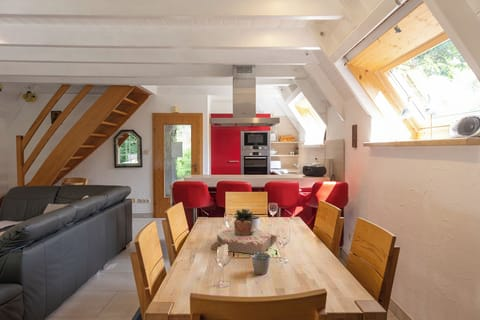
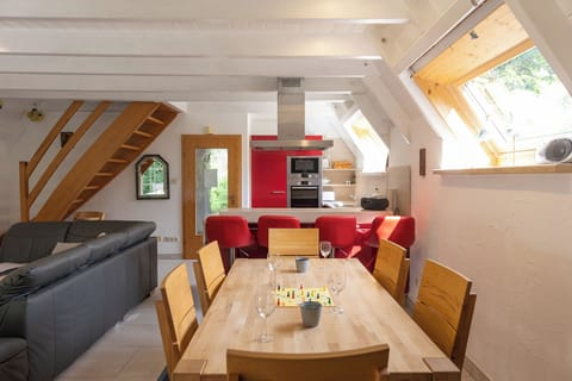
- succulent plant (245, 226)
